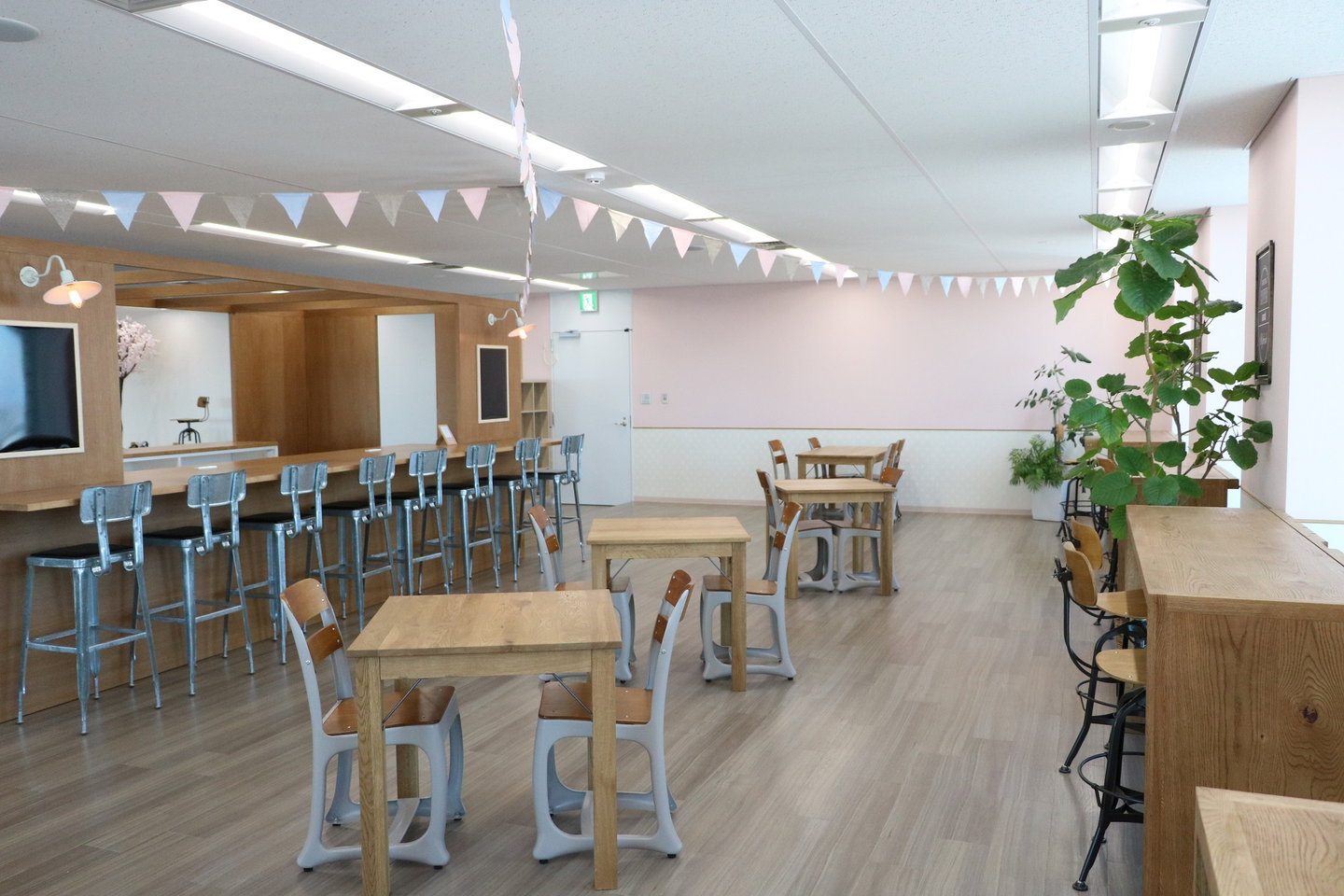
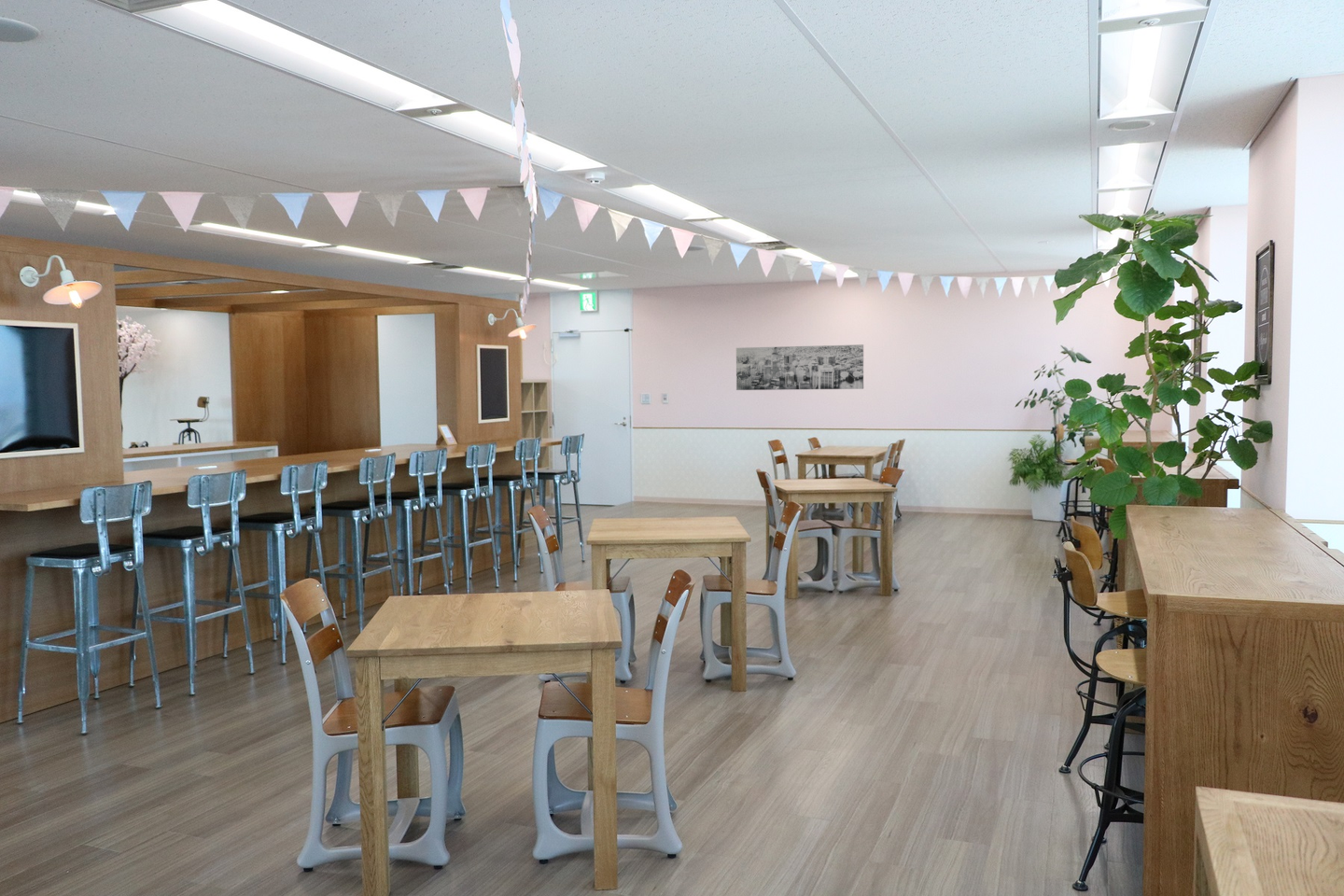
+ wall art (798, 368)
